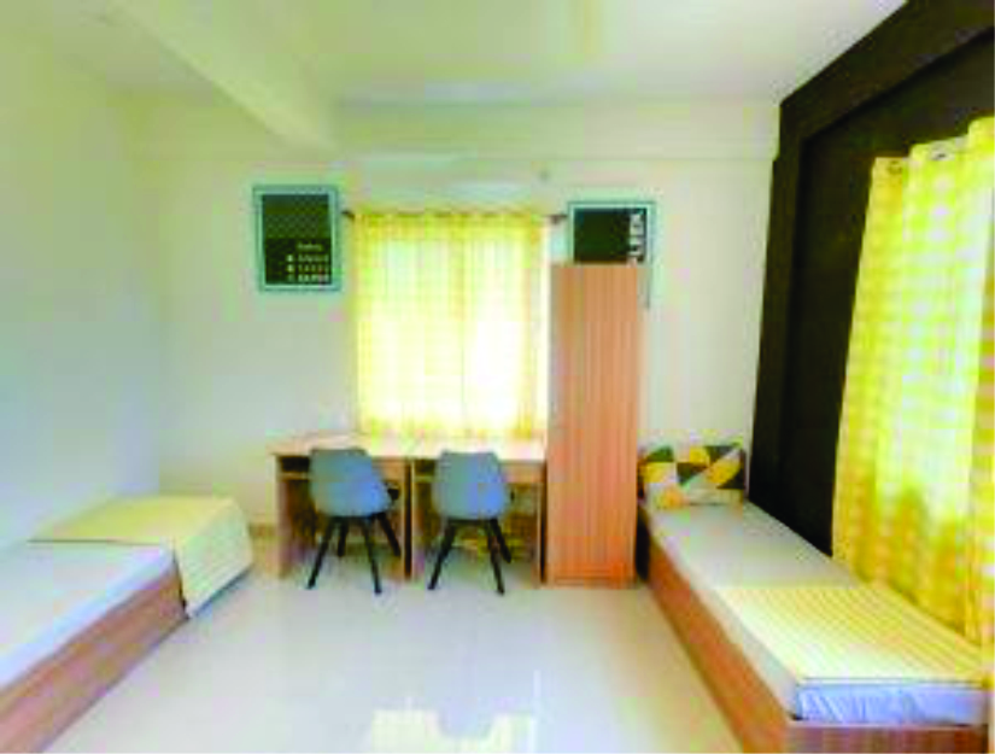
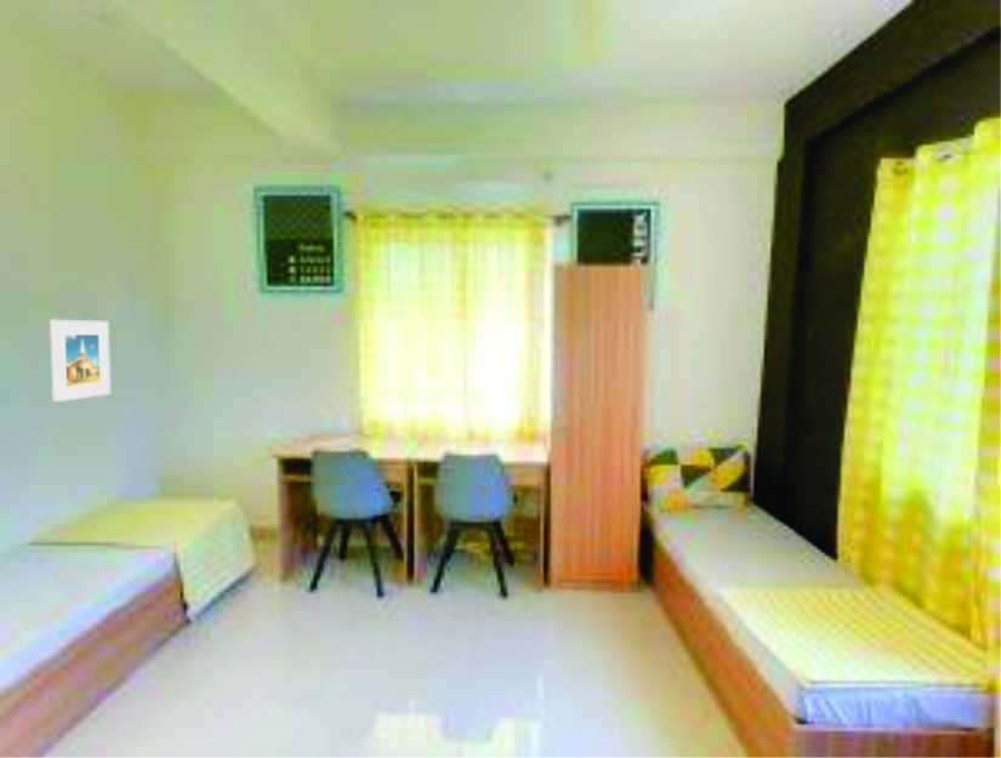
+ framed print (81, 359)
